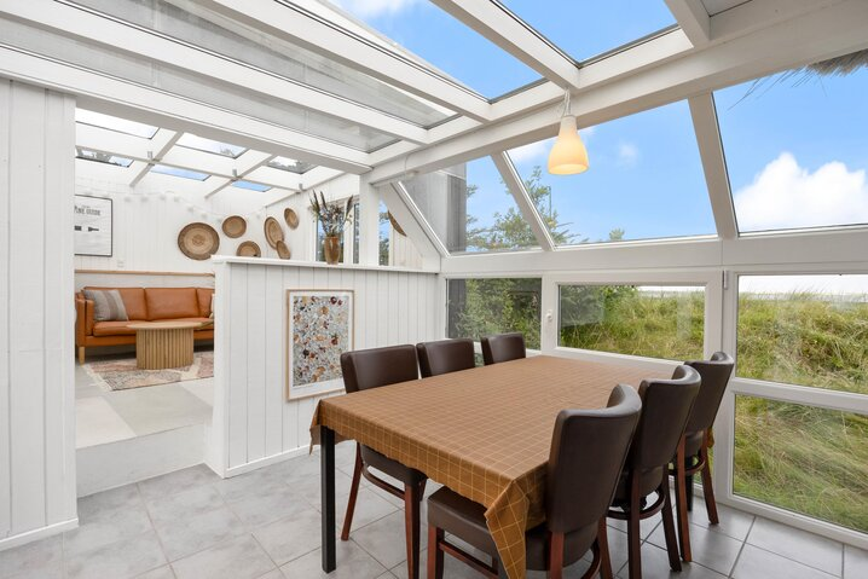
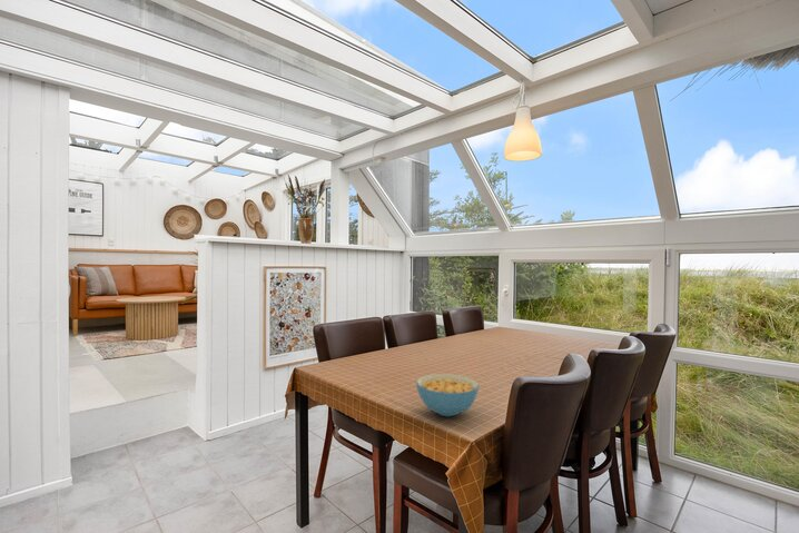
+ cereal bowl (446, 397)
